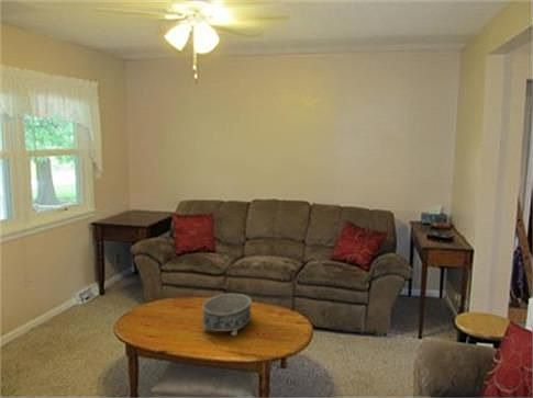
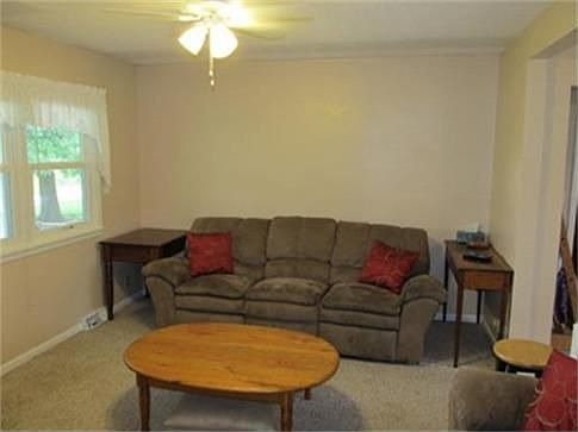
- decorative bowl (227, 314)
